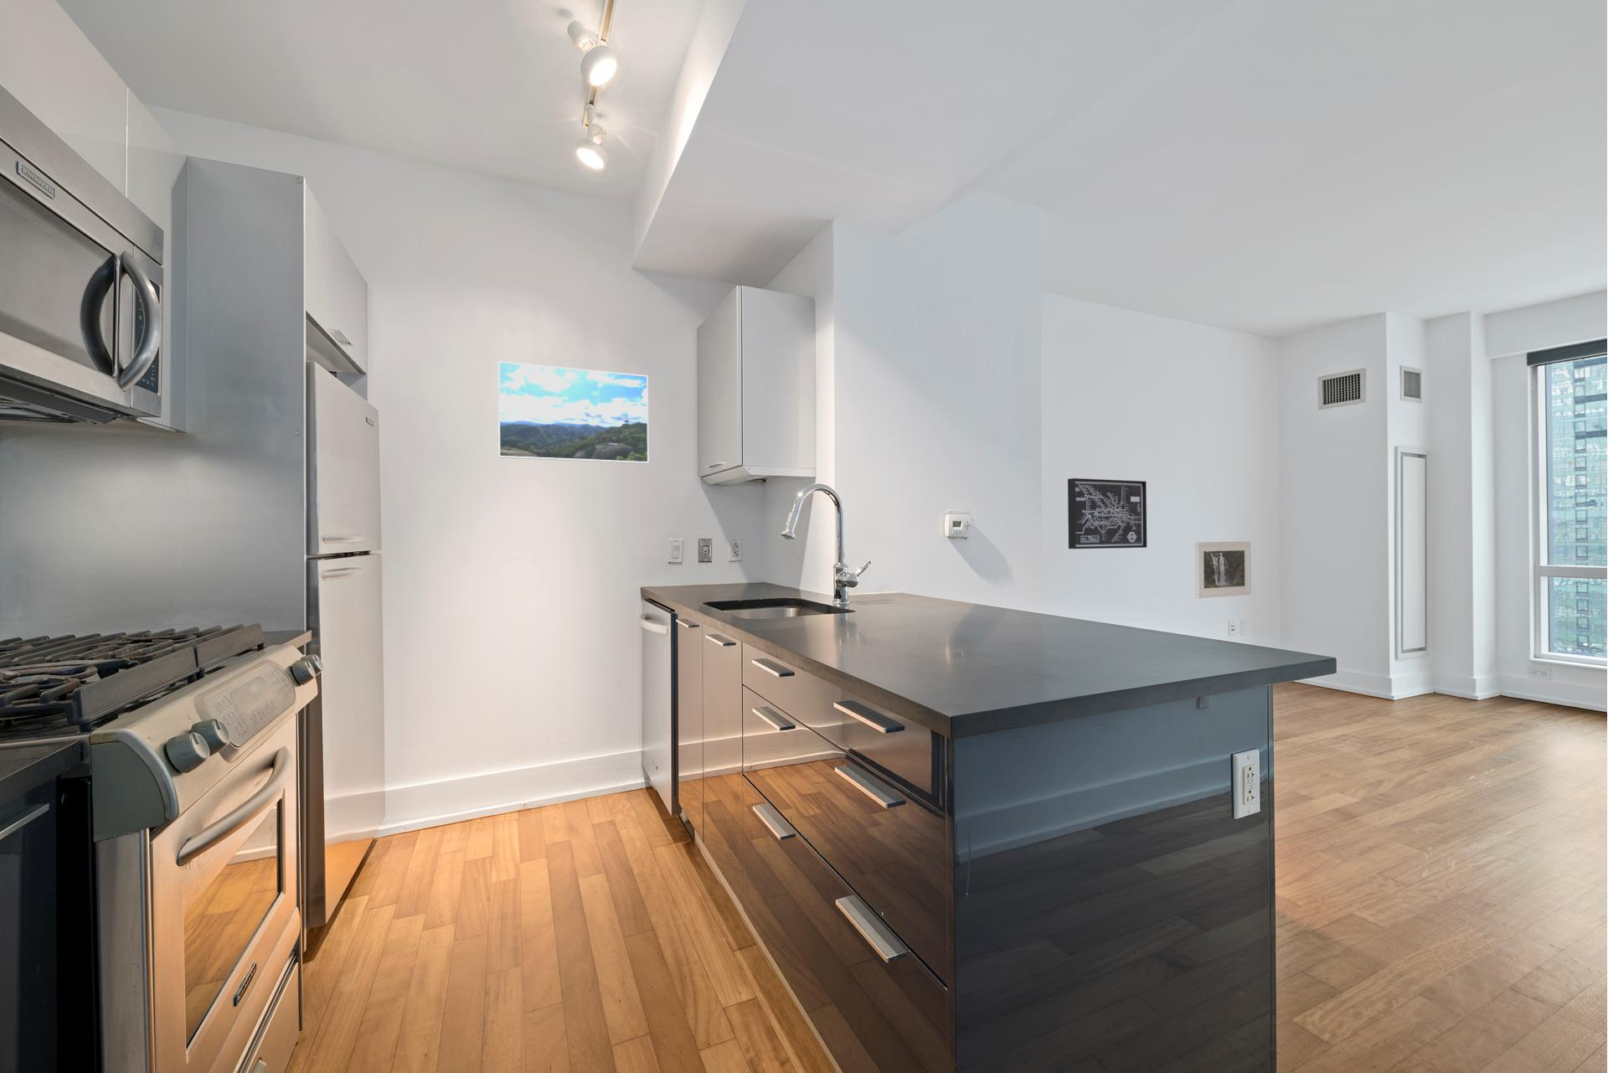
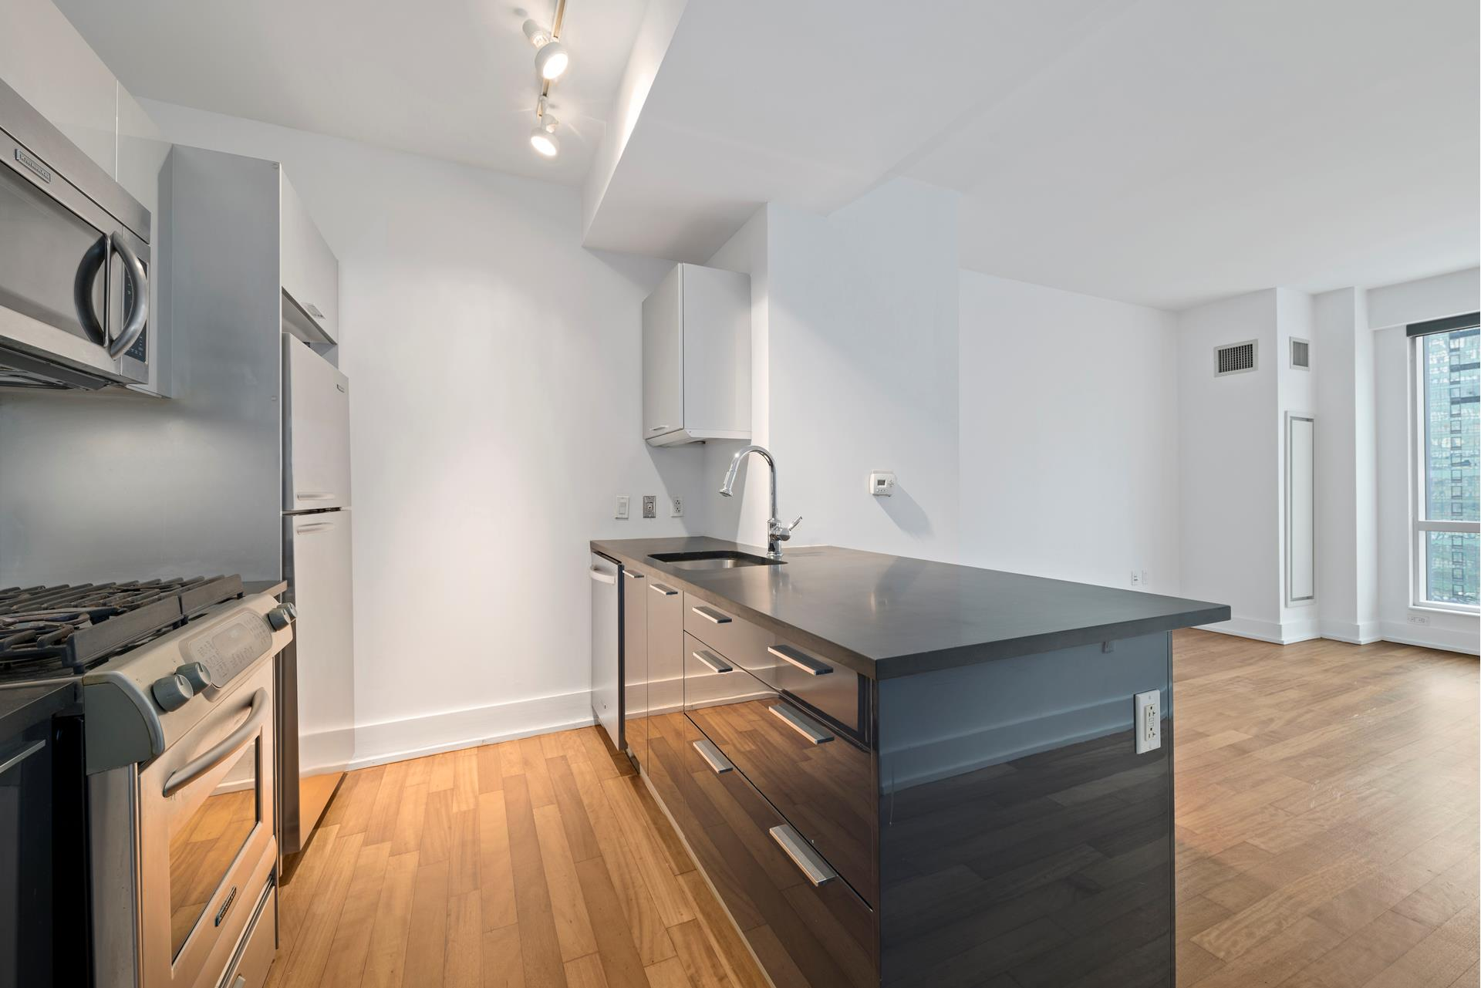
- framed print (576, 414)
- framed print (1224, 569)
- wall art (1108, 514)
